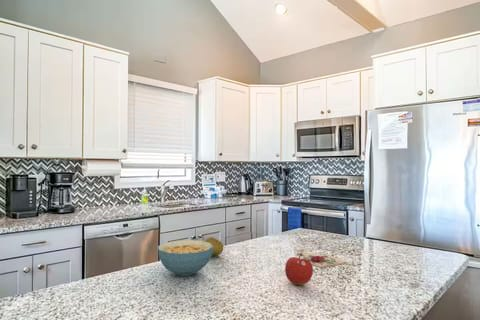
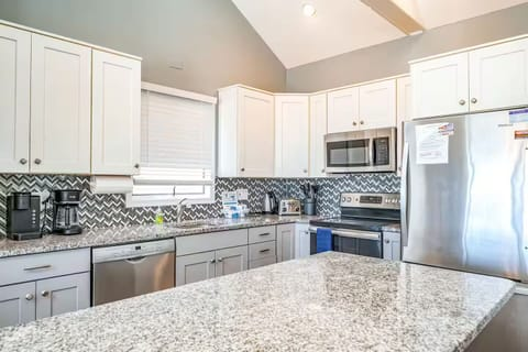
- fruit (298, 268)
- cutting board (315, 255)
- fruit (213, 246)
- cereal bowl (185, 259)
